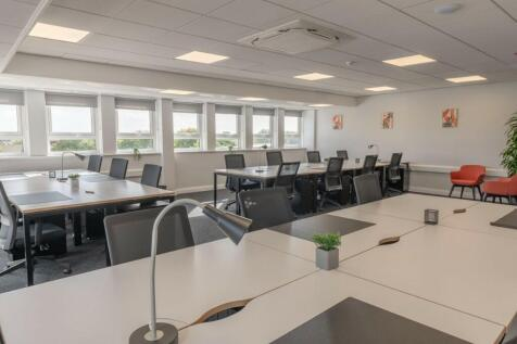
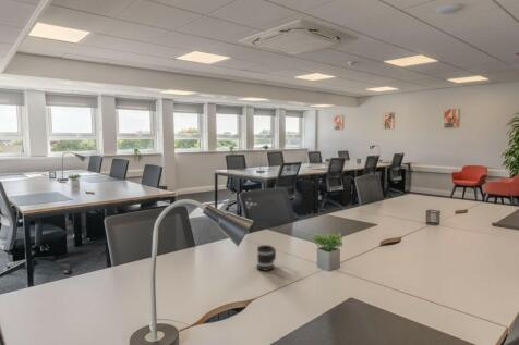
+ mug (267, 256)
